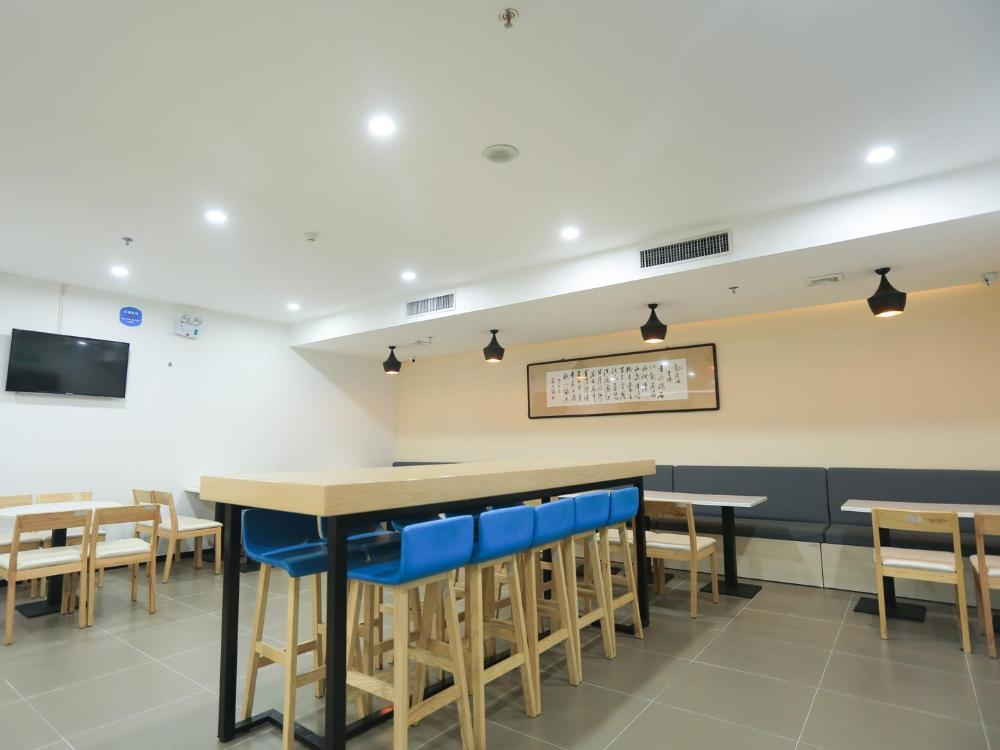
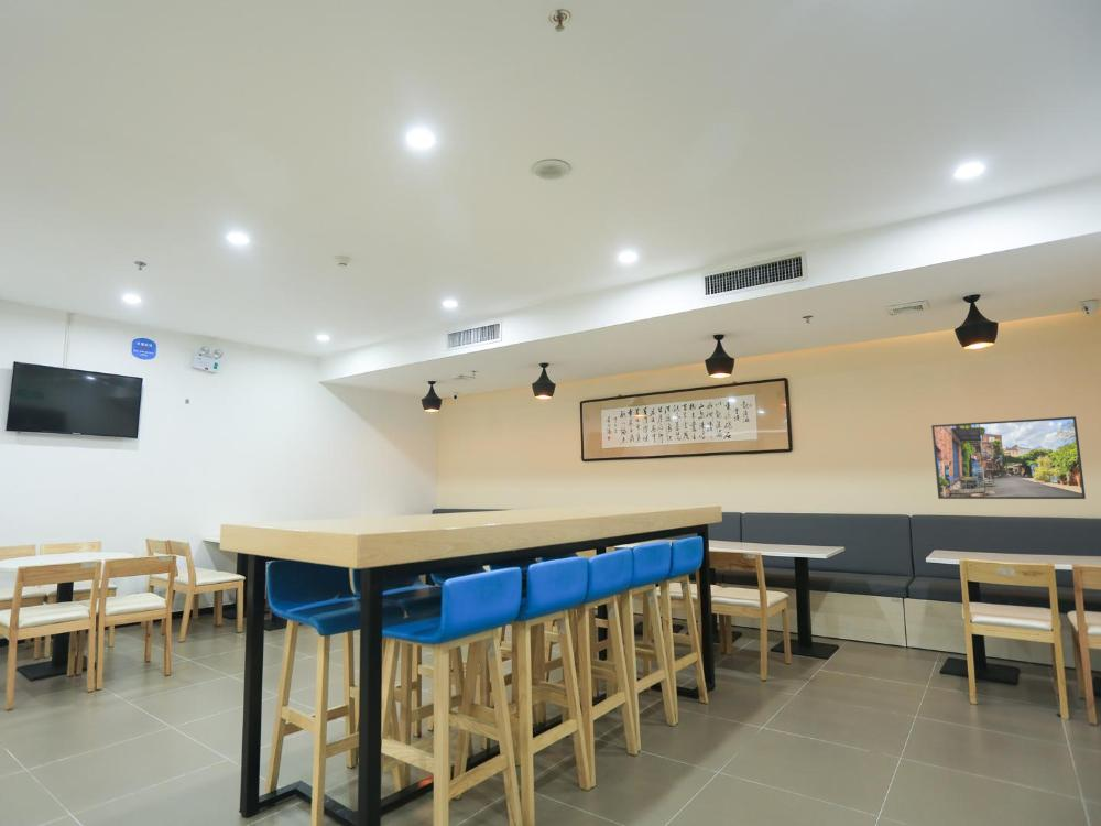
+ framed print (1003, 459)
